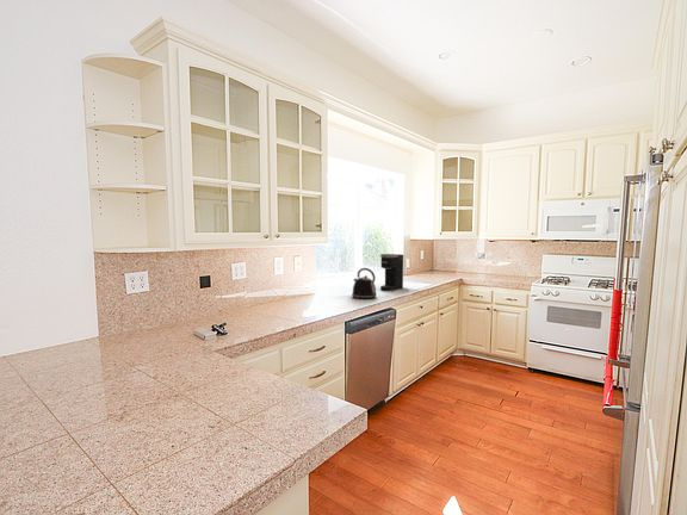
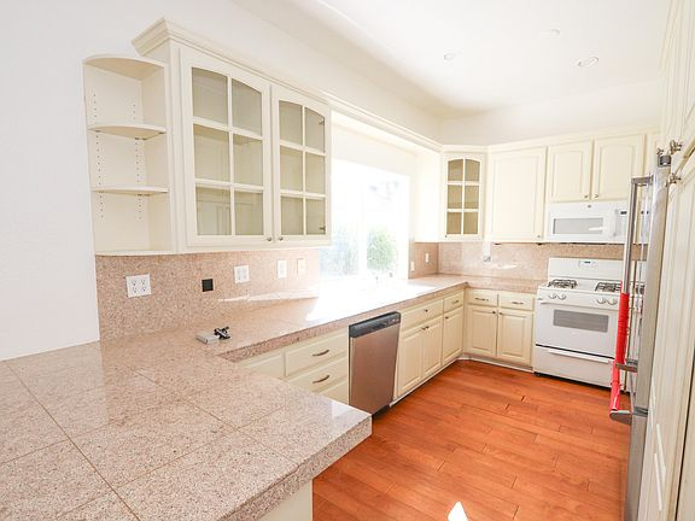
- kettle (364, 281)
- coffee maker (391, 271)
